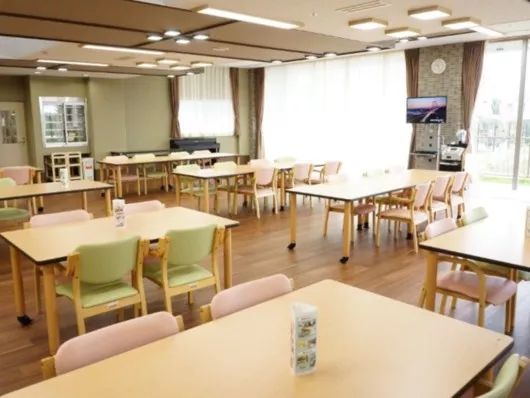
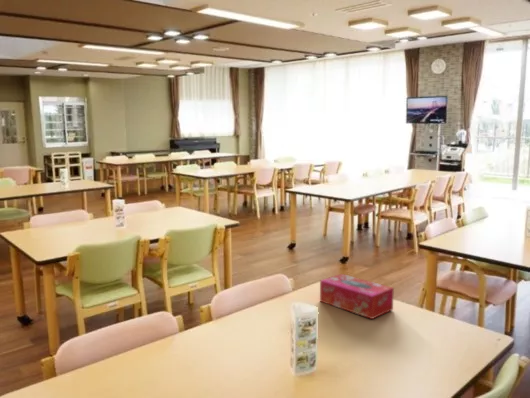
+ tissue box (355, 294)
